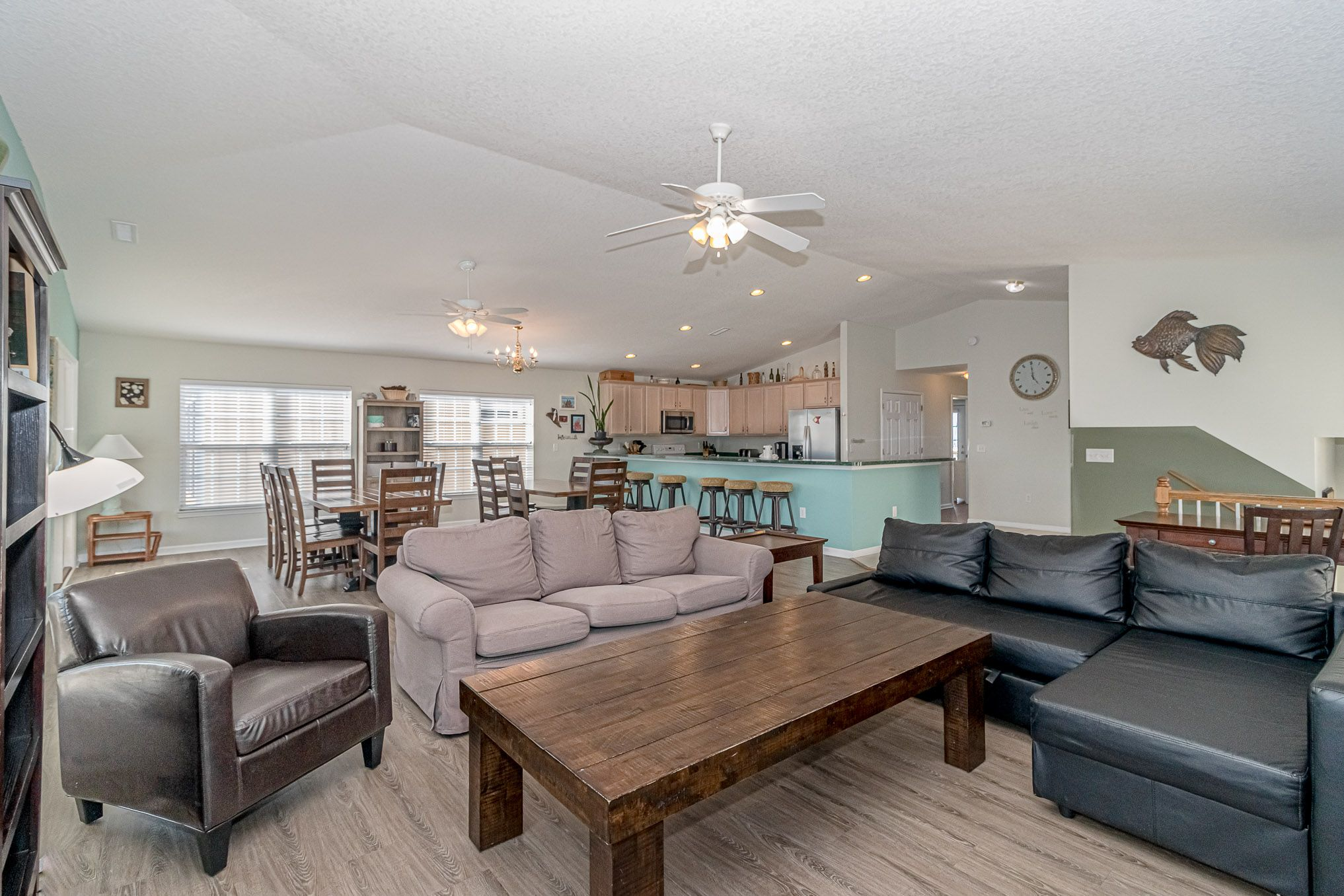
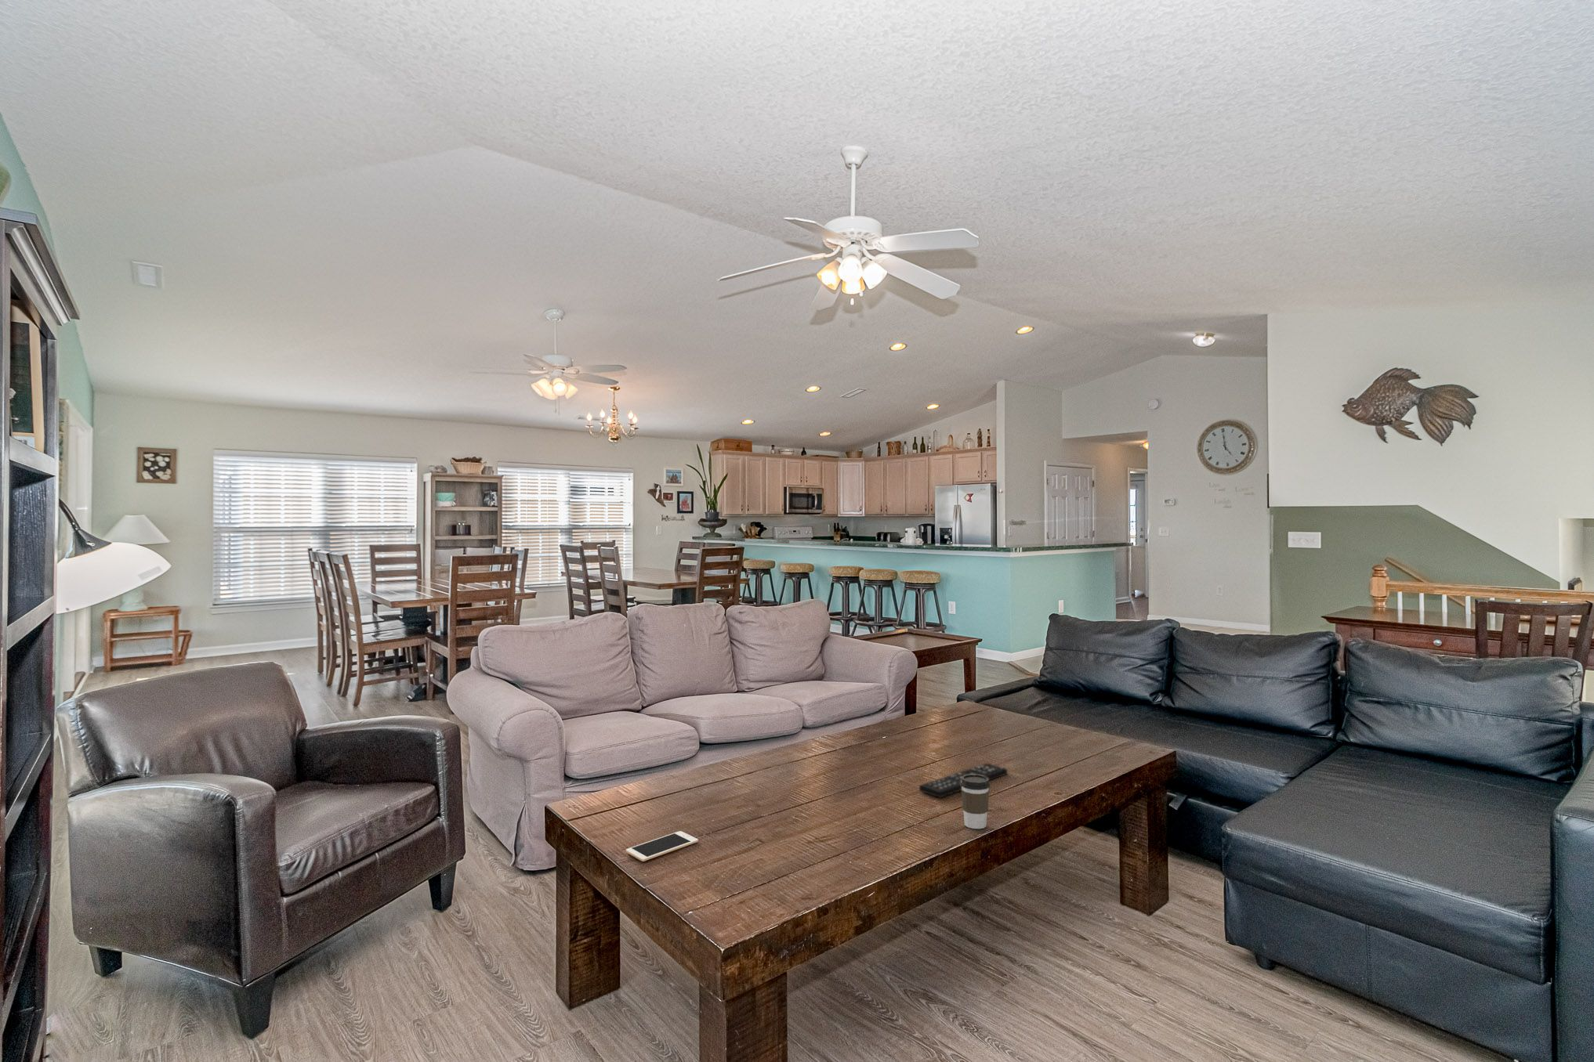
+ remote control (962, 775)
+ cell phone (662, 845)
+ coffee cup (975, 801)
